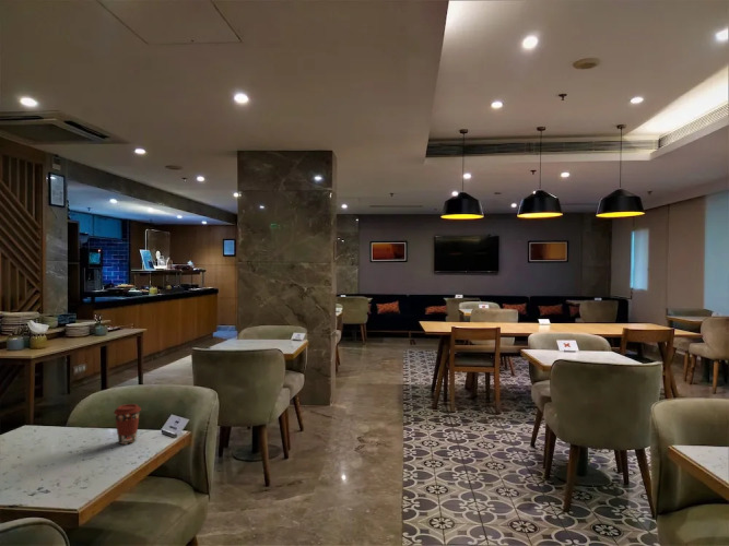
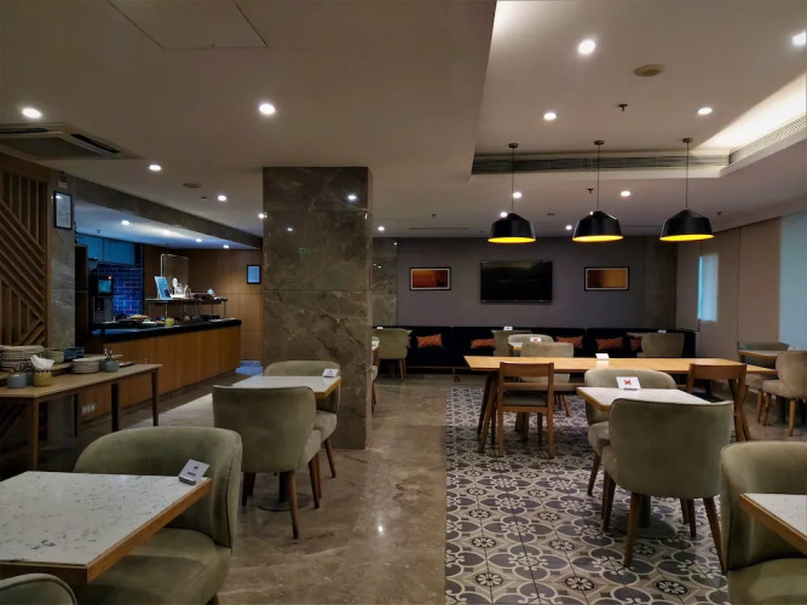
- coffee cup (127, 424)
